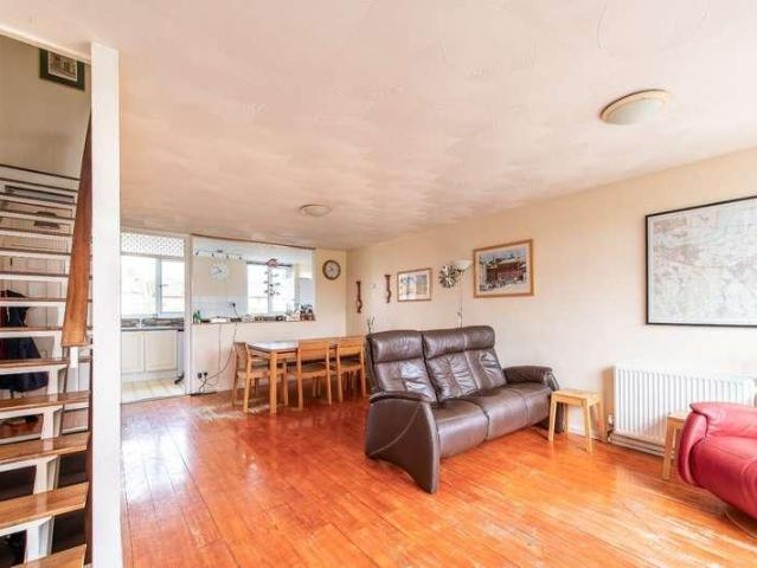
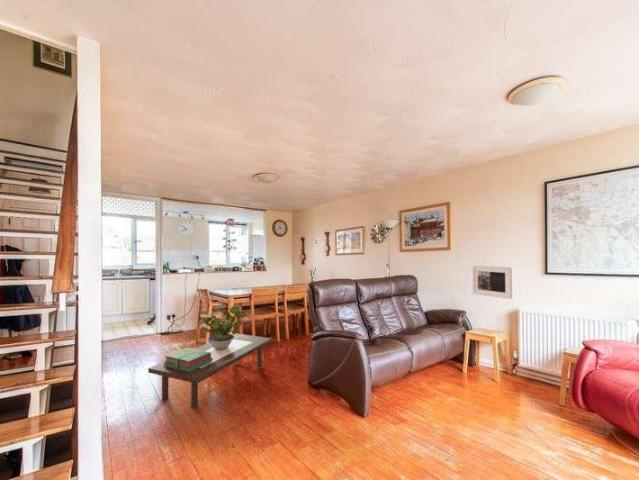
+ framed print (491, 281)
+ coffee table (218, 366)
+ potted plant (223, 327)
+ stack of books (188, 358)
